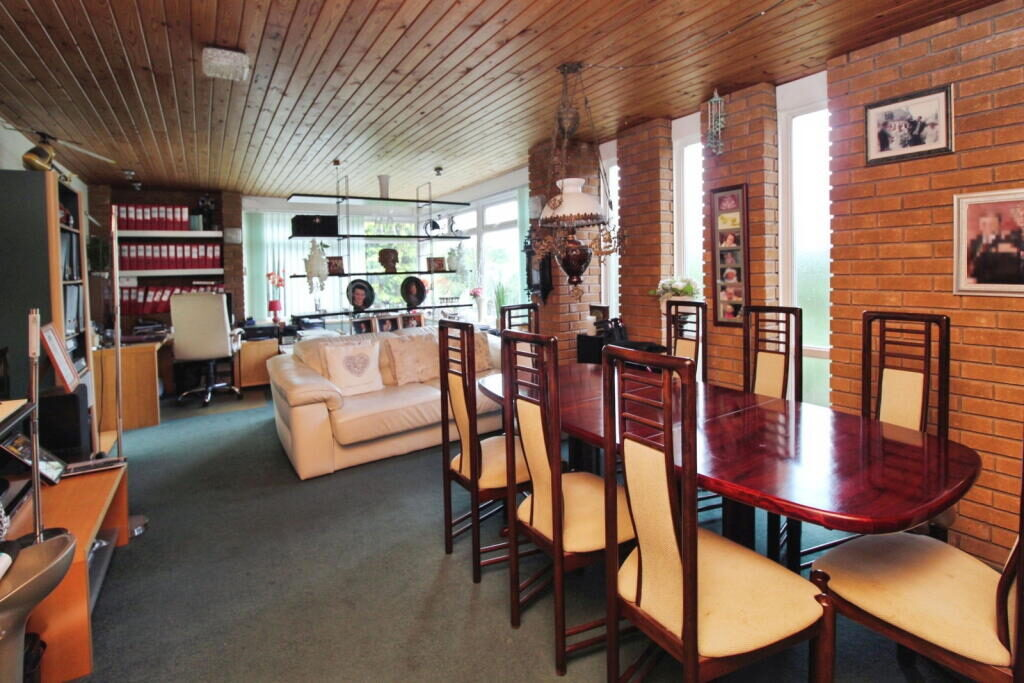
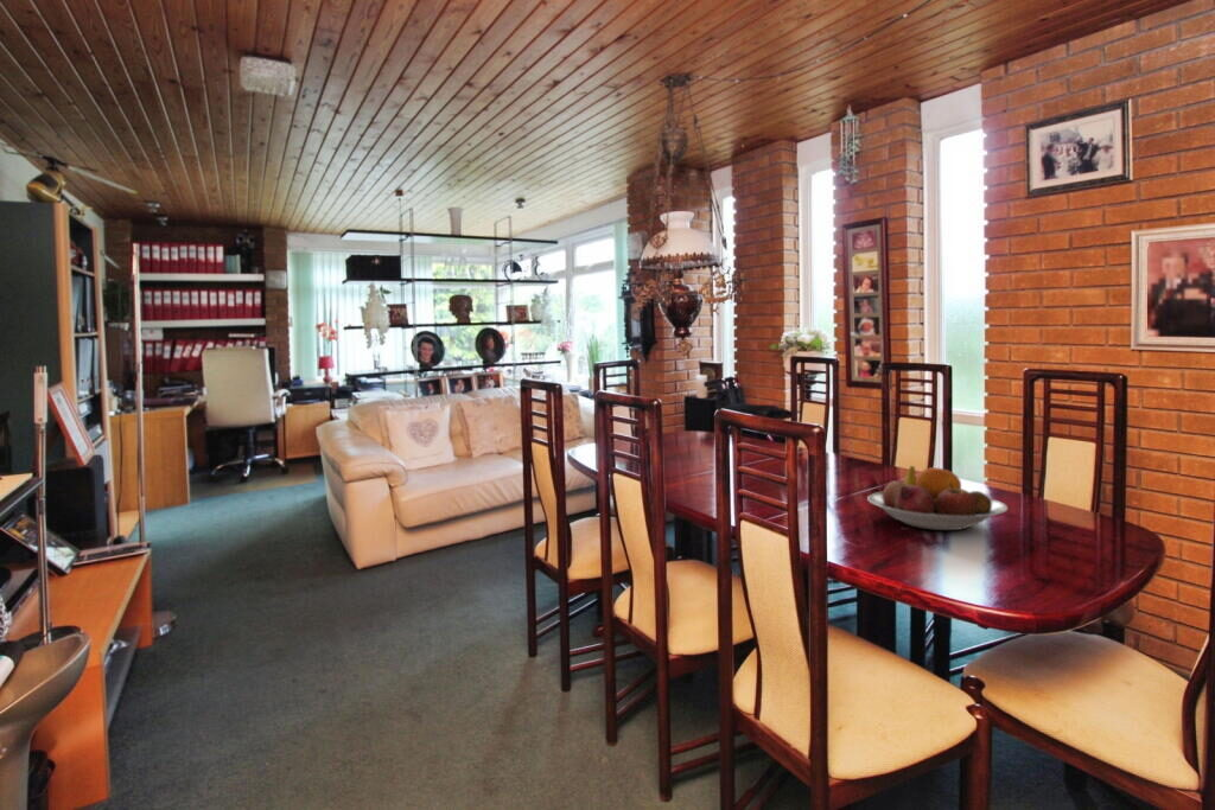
+ fruit bowl (934, 496)
